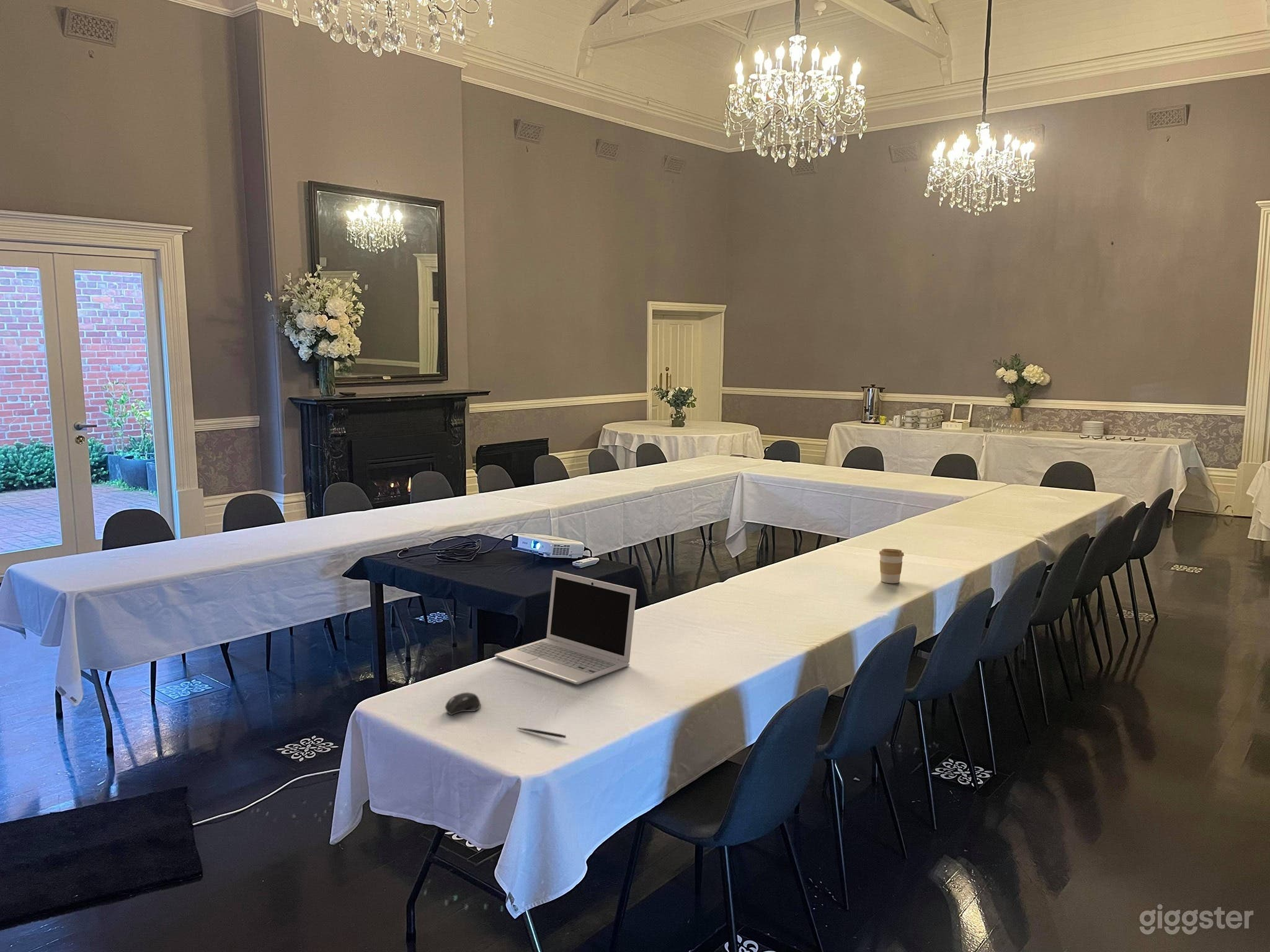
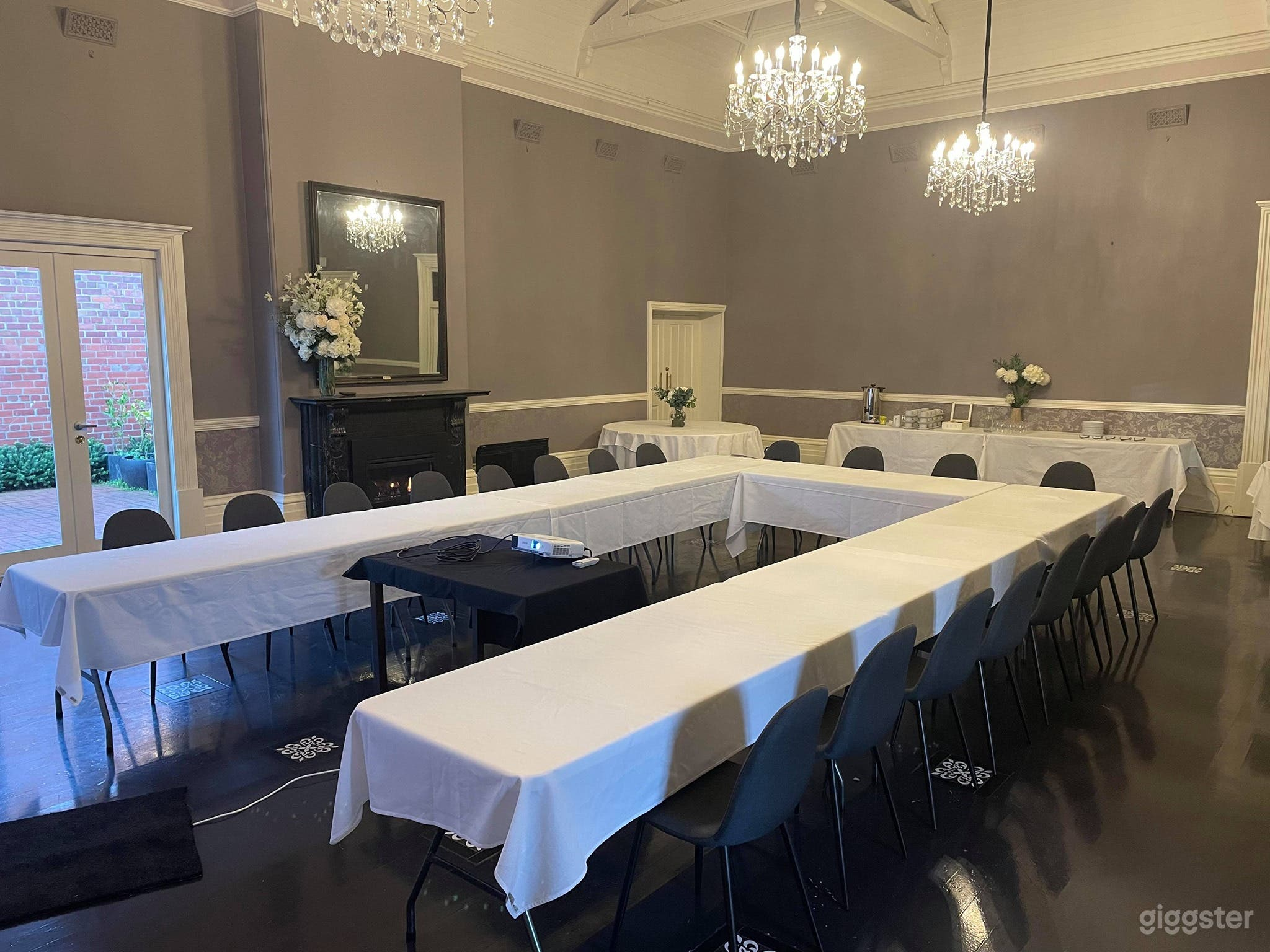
- pen (541, 731)
- computer mouse (464, 701)
- laptop (564, 624)
- coffee cup (890, 565)
